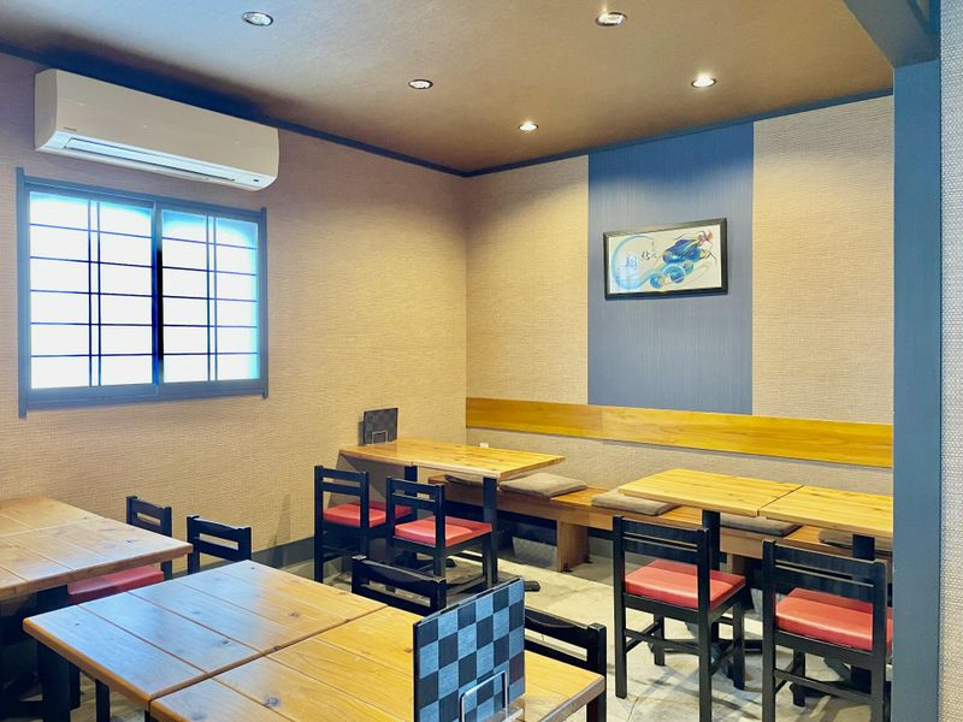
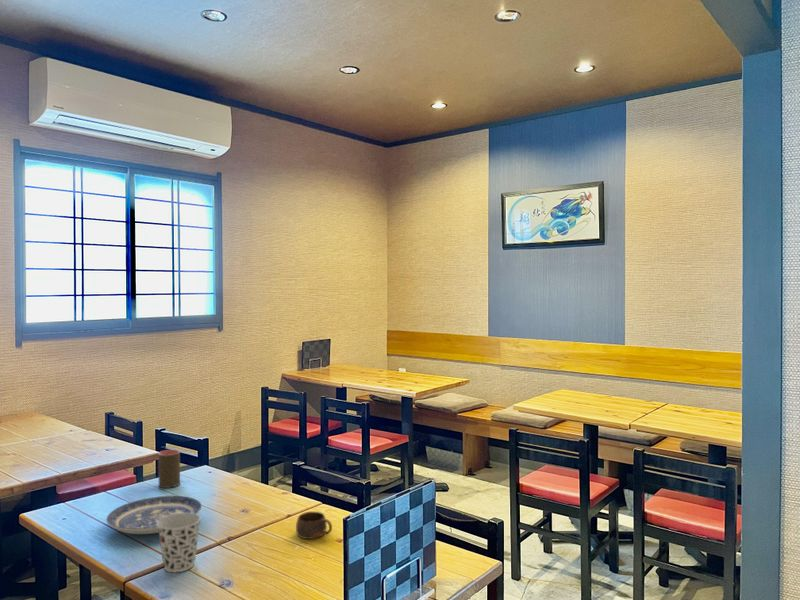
+ cup (179, 543)
+ plate (155, 517)
+ cup (314, 525)
+ cup (169, 468)
